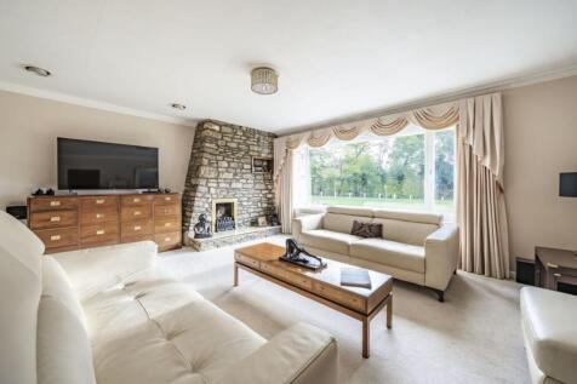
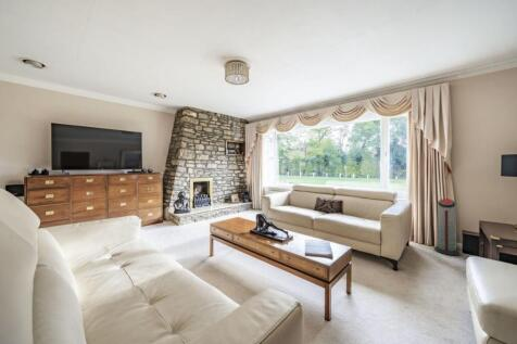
+ air purifier (446, 225)
